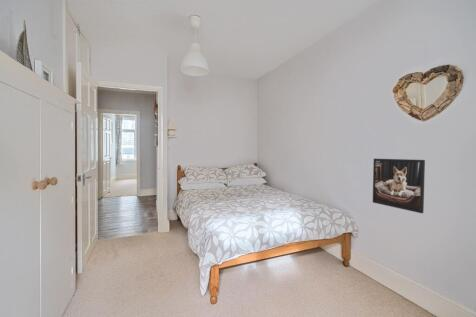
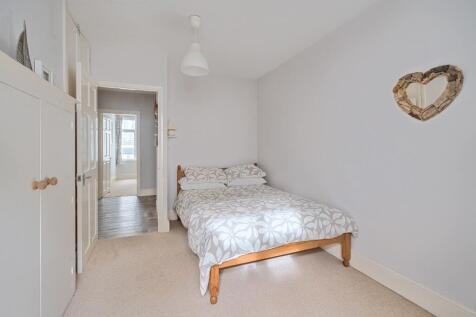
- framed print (396, 183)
